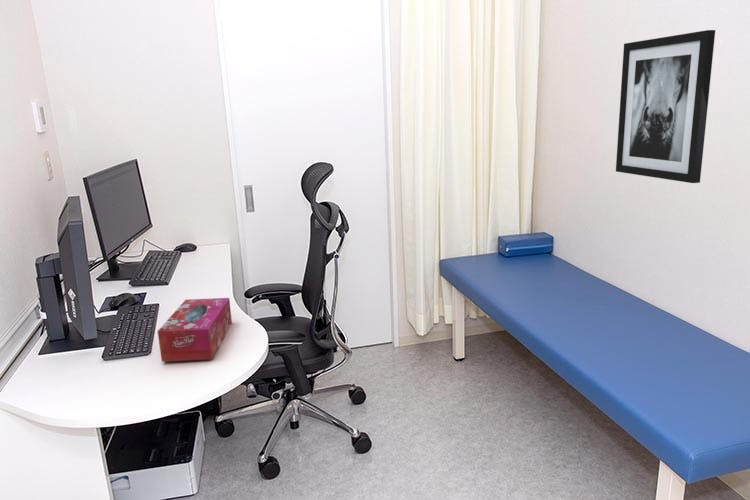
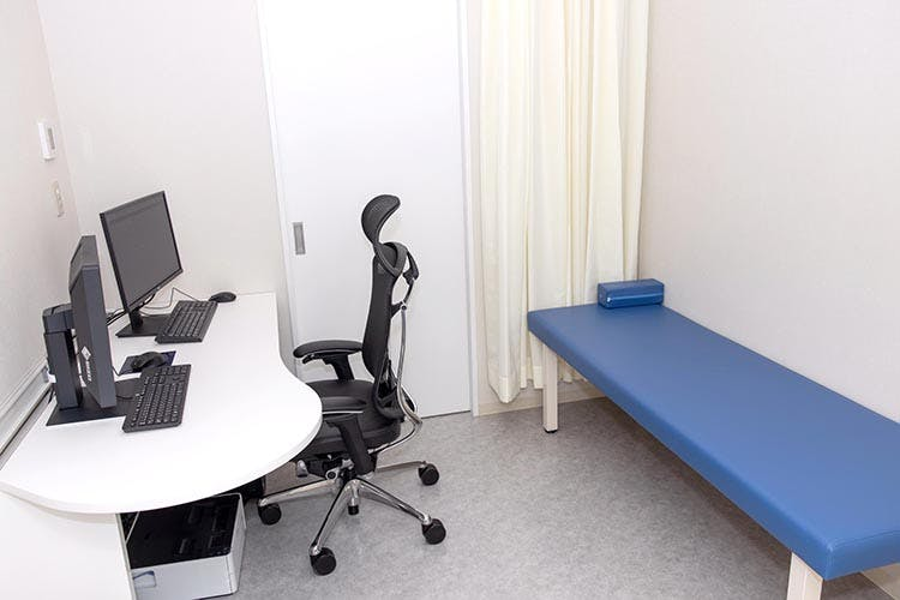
- wall art (659, 109)
- tissue box (197, 327)
